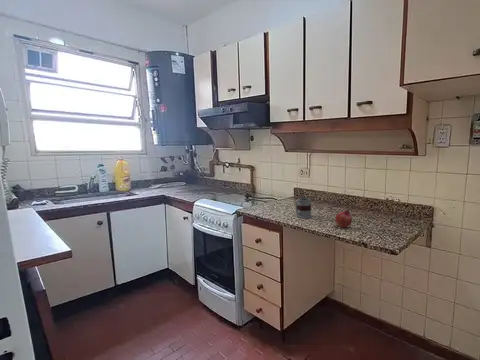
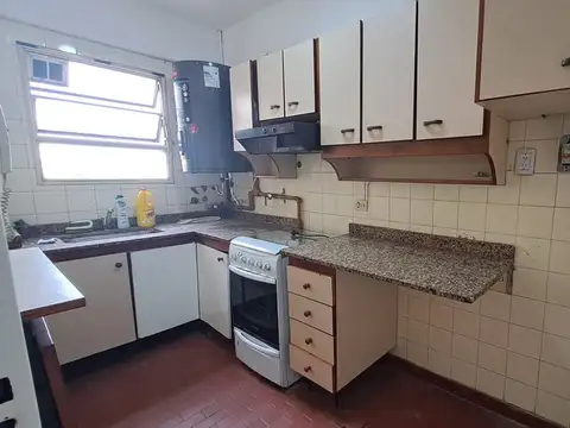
- mug (302, 207)
- fruit (343, 218)
